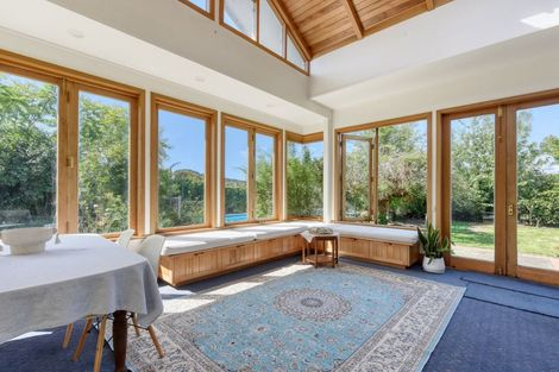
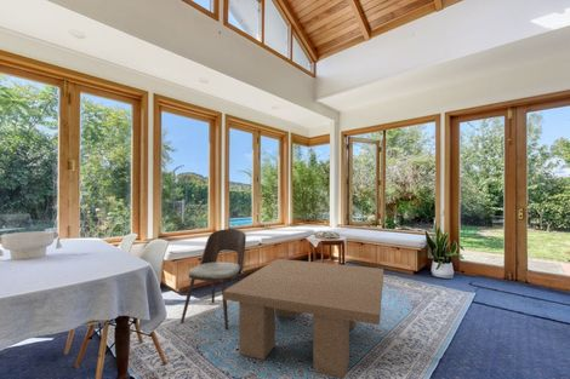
+ dining chair (218, 272)
+ coffee table (313, 308)
